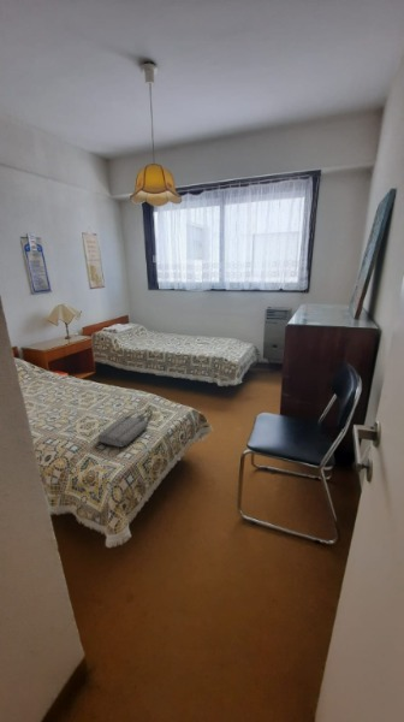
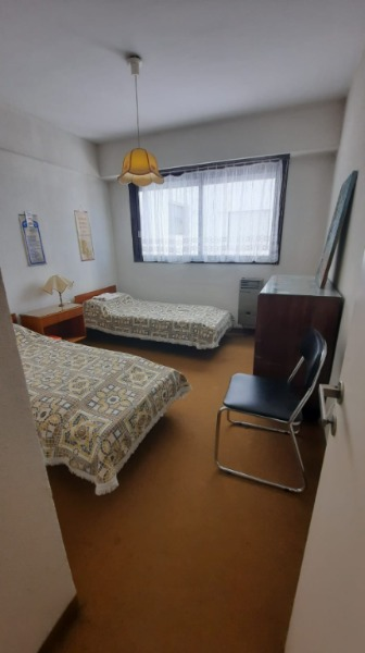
- tote bag (131, 424)
